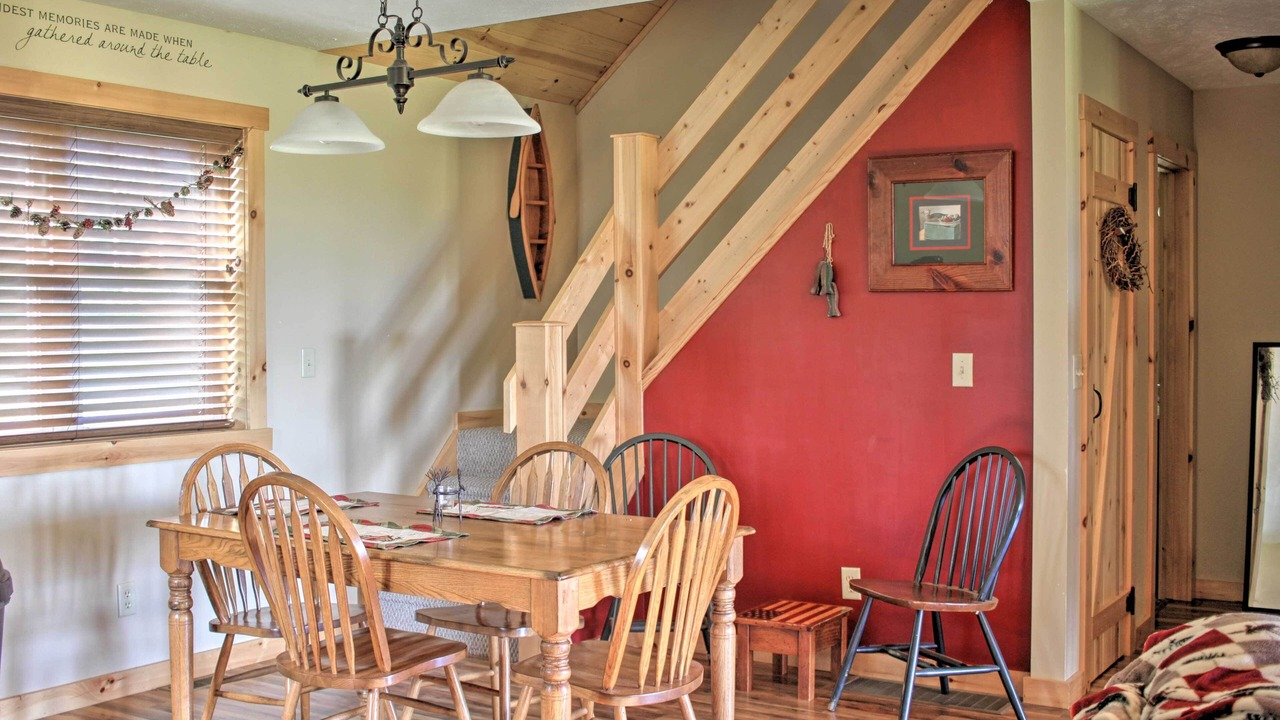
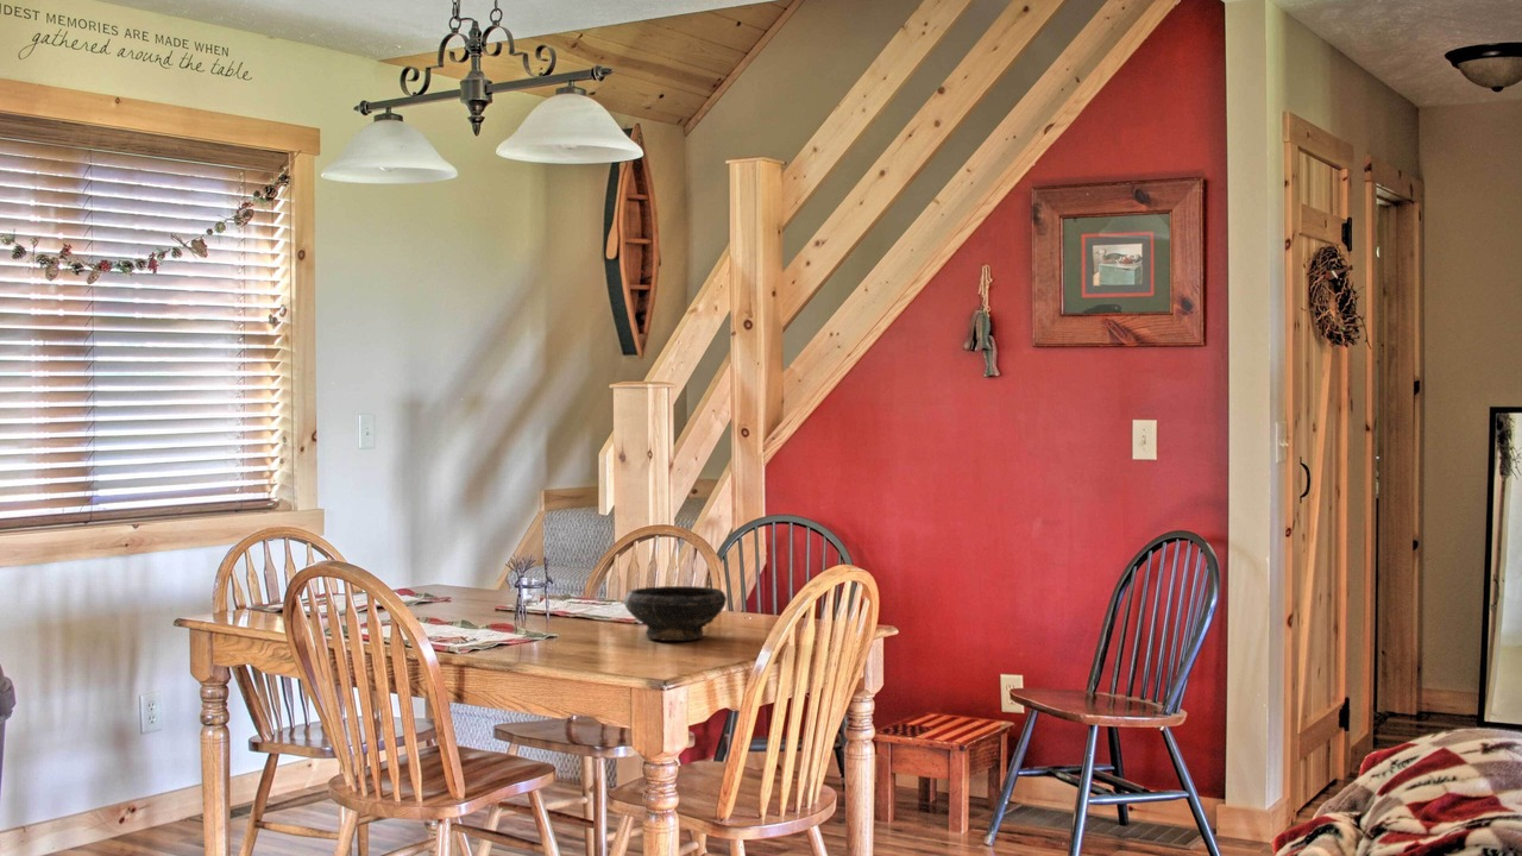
+ bowl (674, 613)
